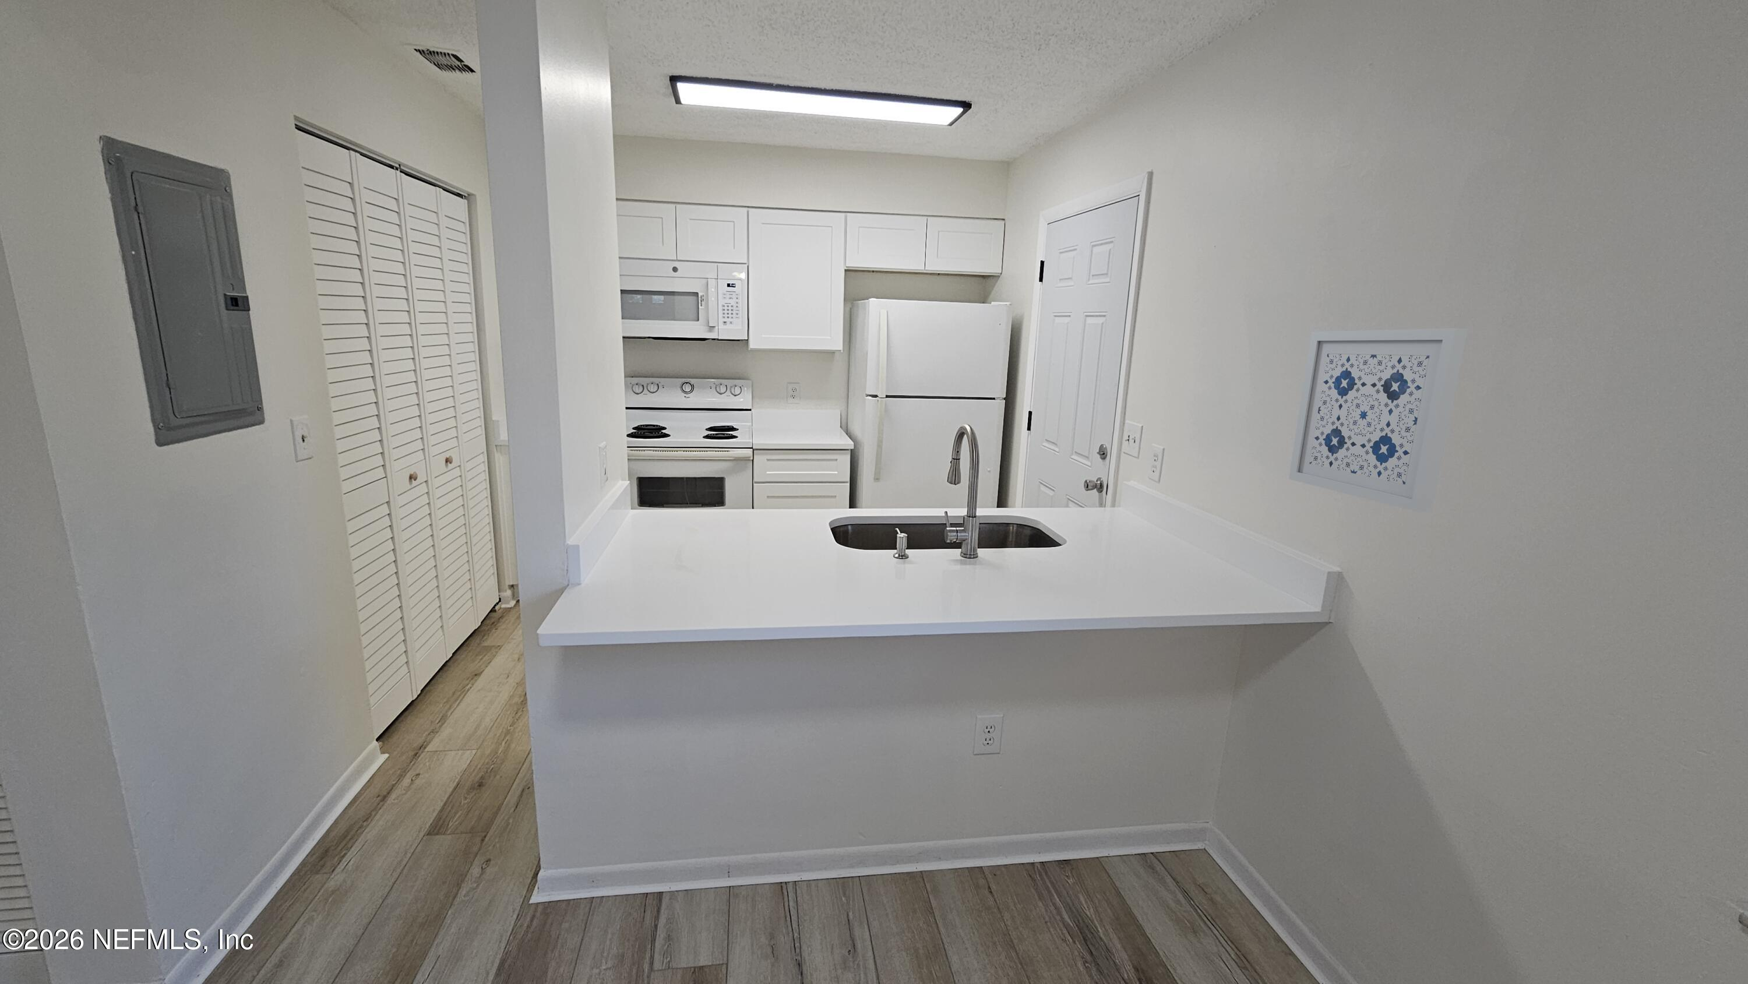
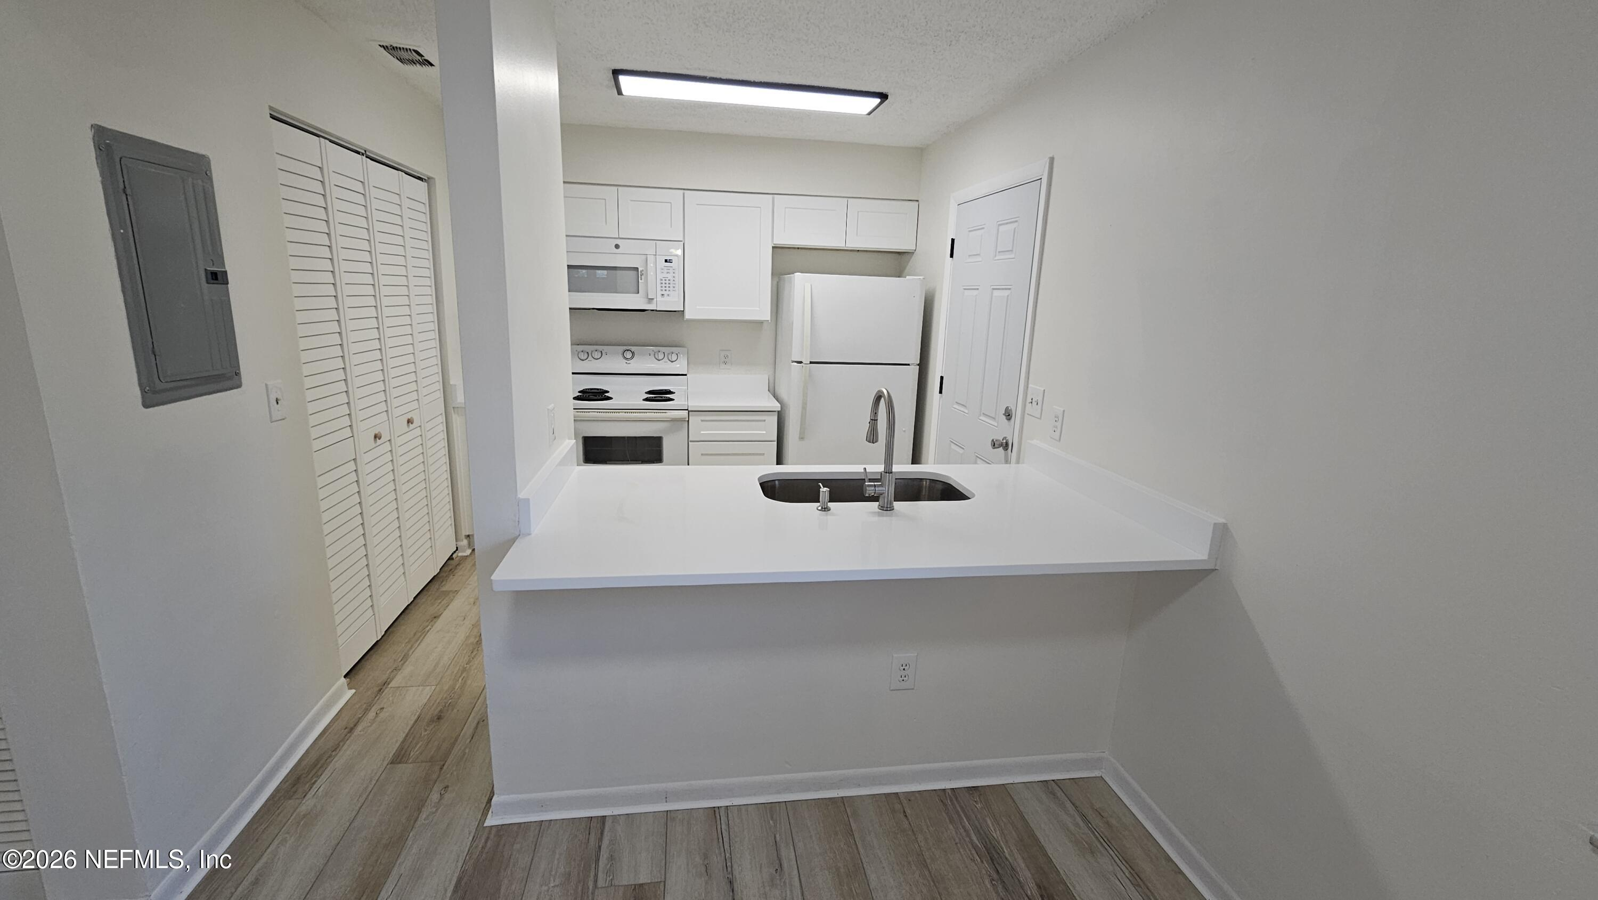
- wall art (1366, 414)
